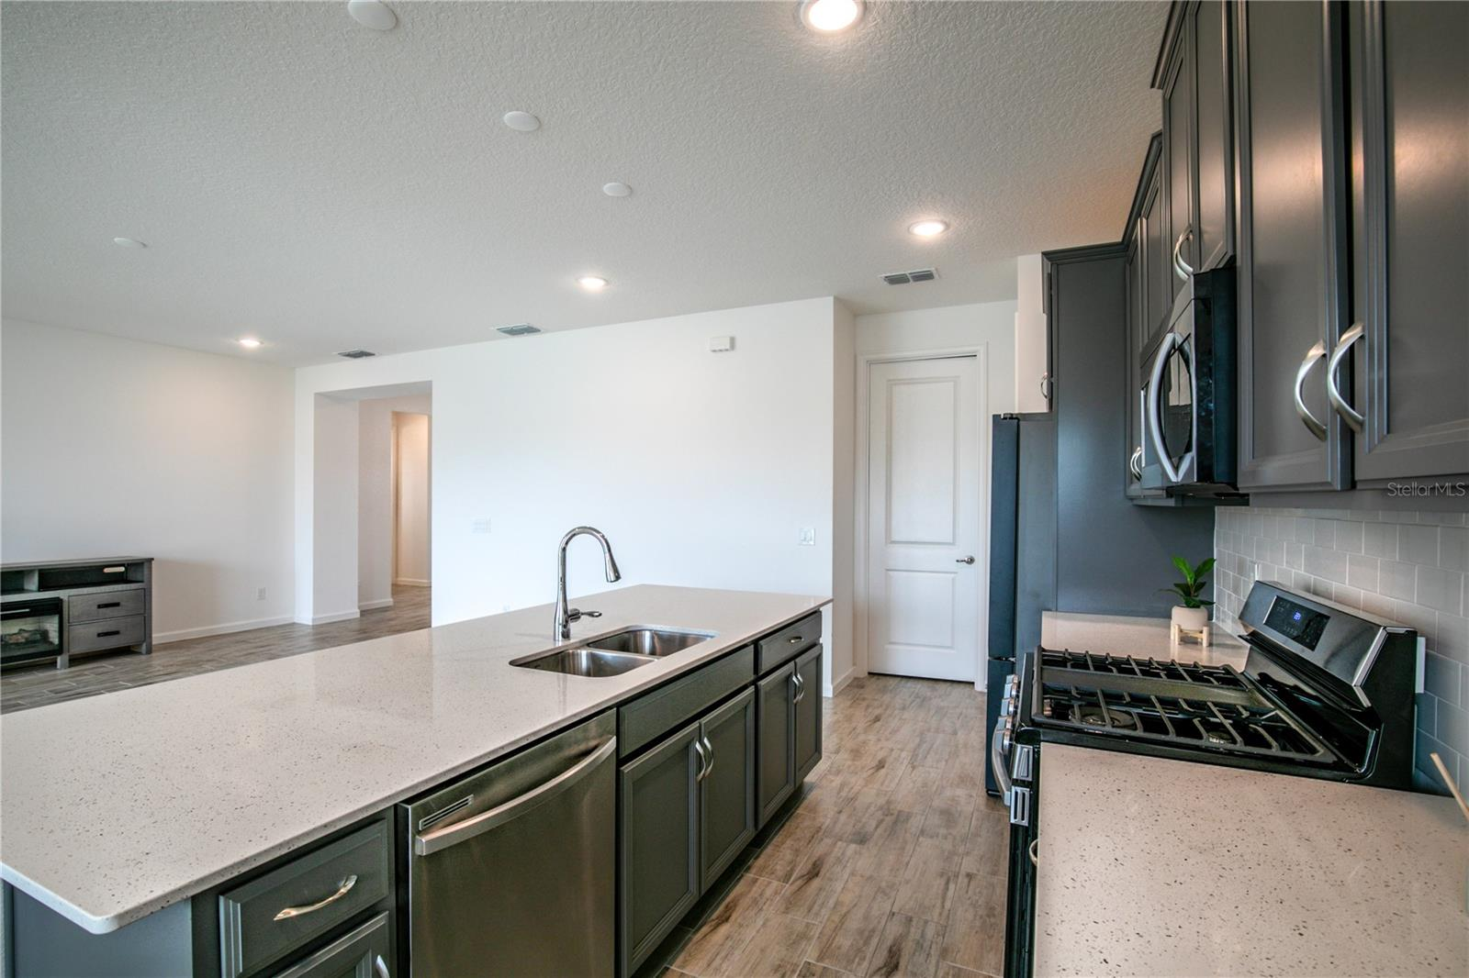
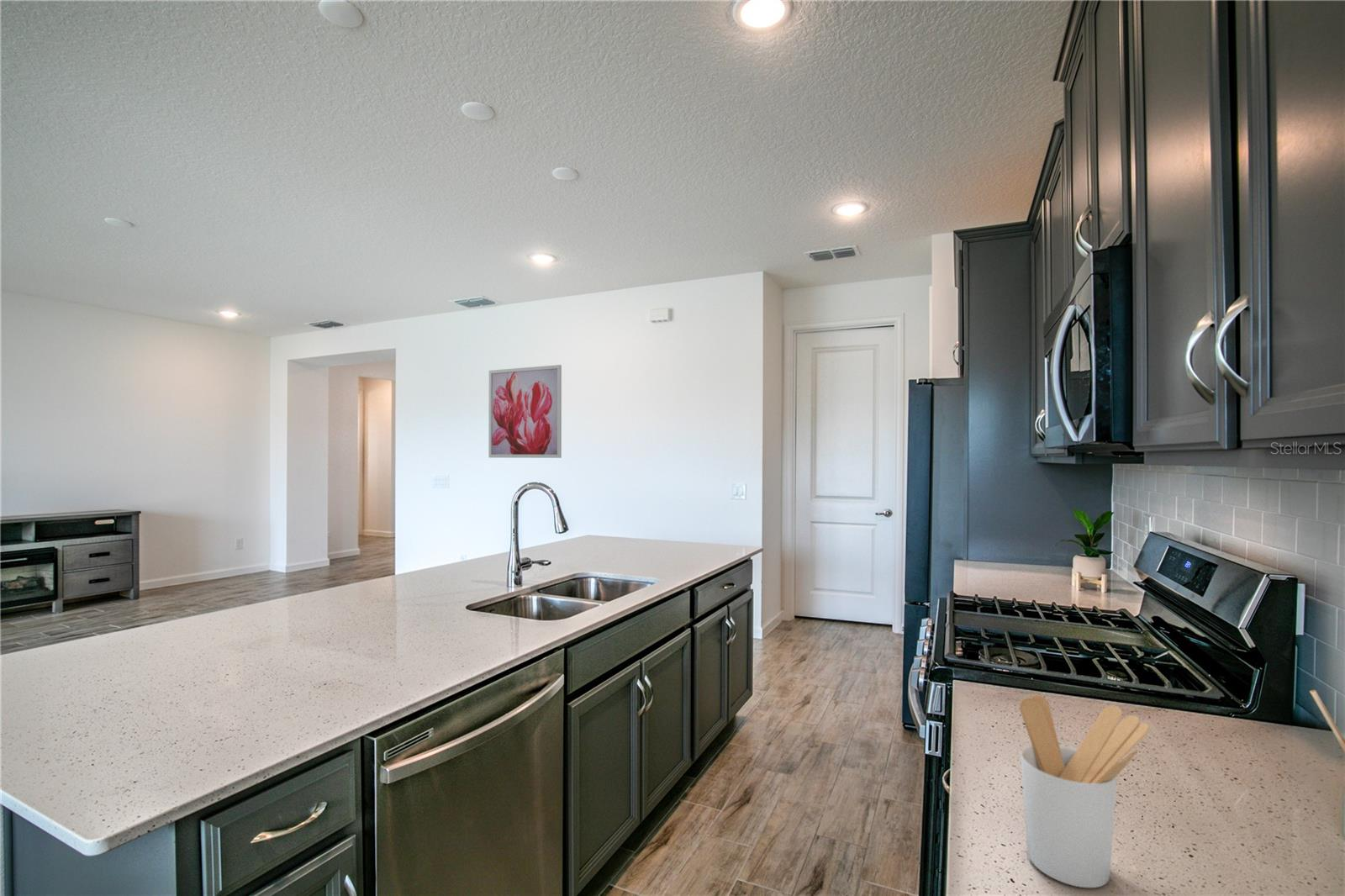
+ utensil holder (1084, 786)
+ wall art (524, 413)
